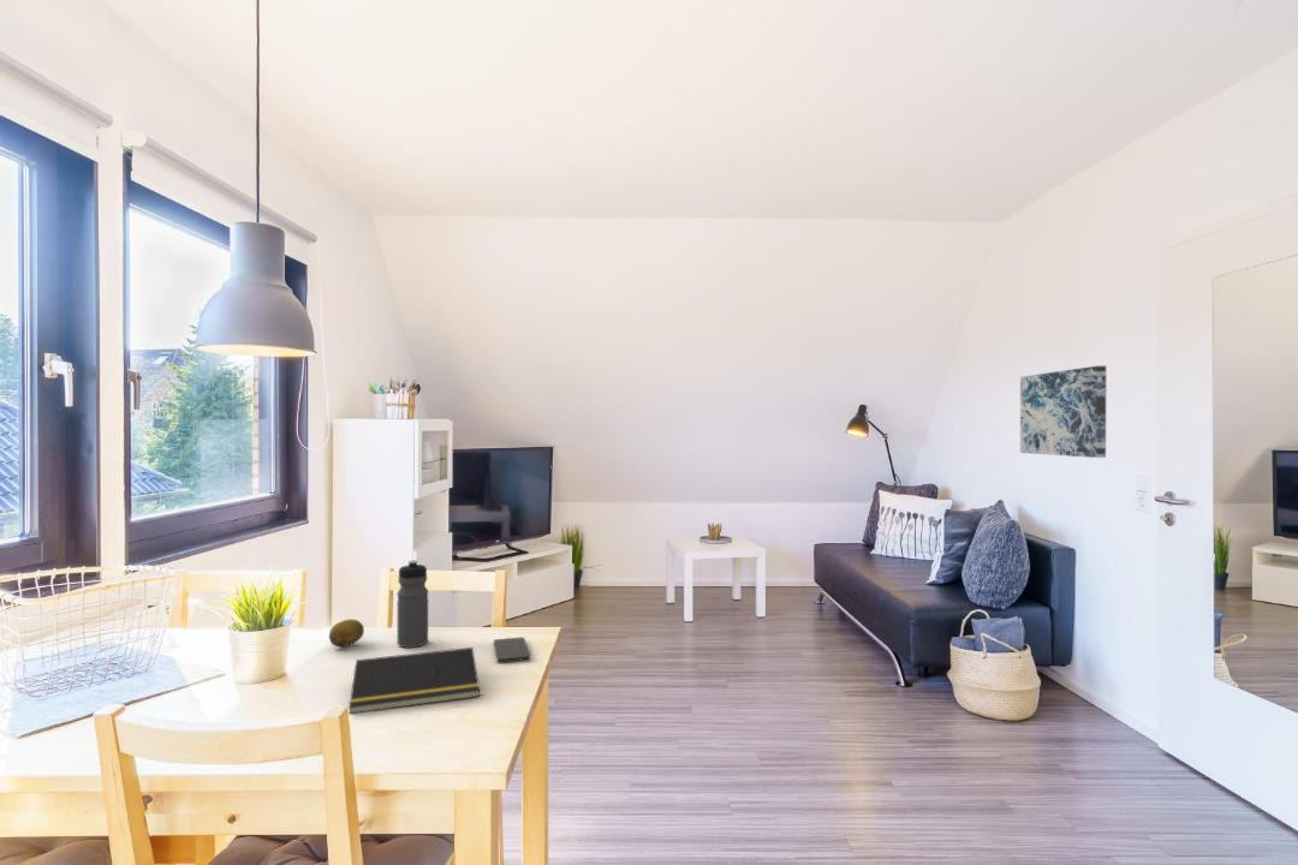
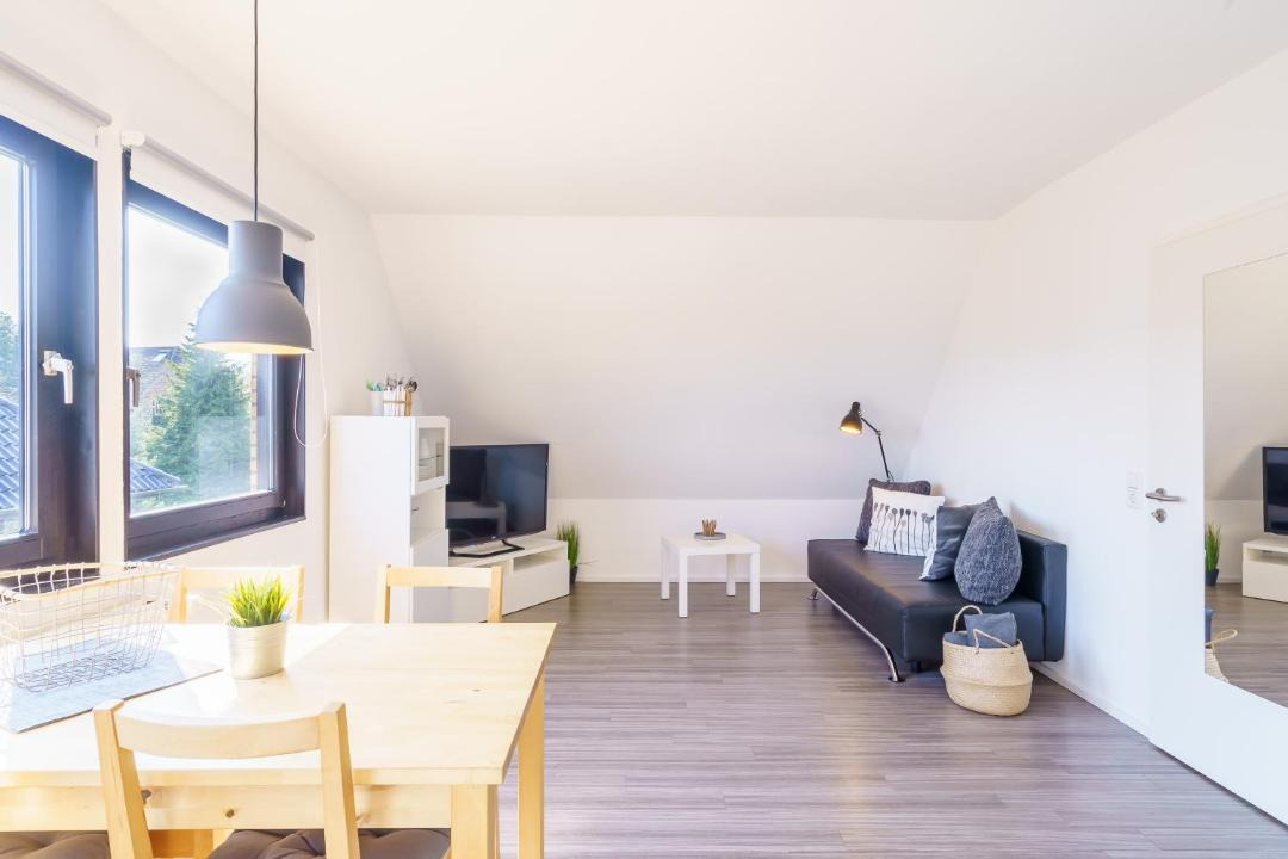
- water bottle (412, 602)
- notepad (416, 676)
- wall art (1059, 413)
- fruit (346, 632)
- smartphone (511, 649)
